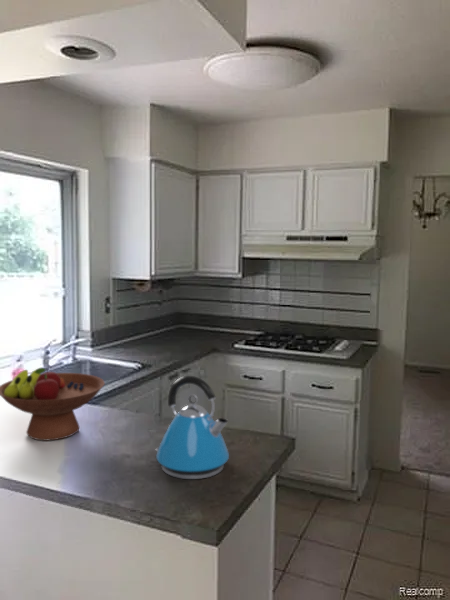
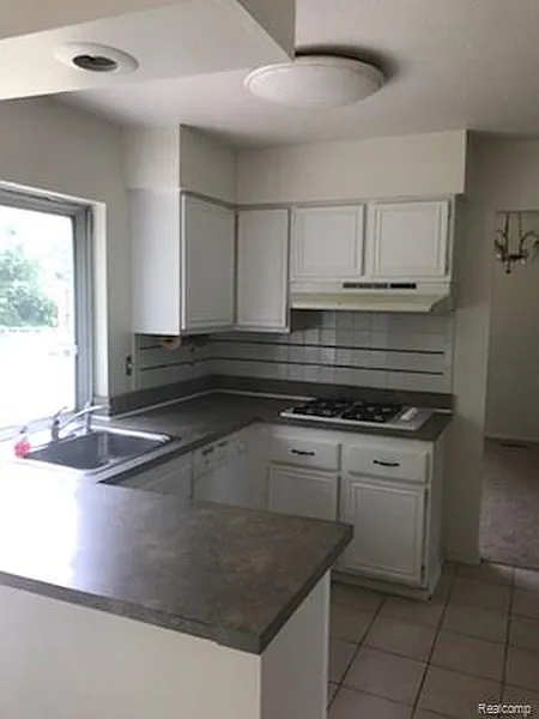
- kettle (190, 420)
- fruit bowl (52, 399)
